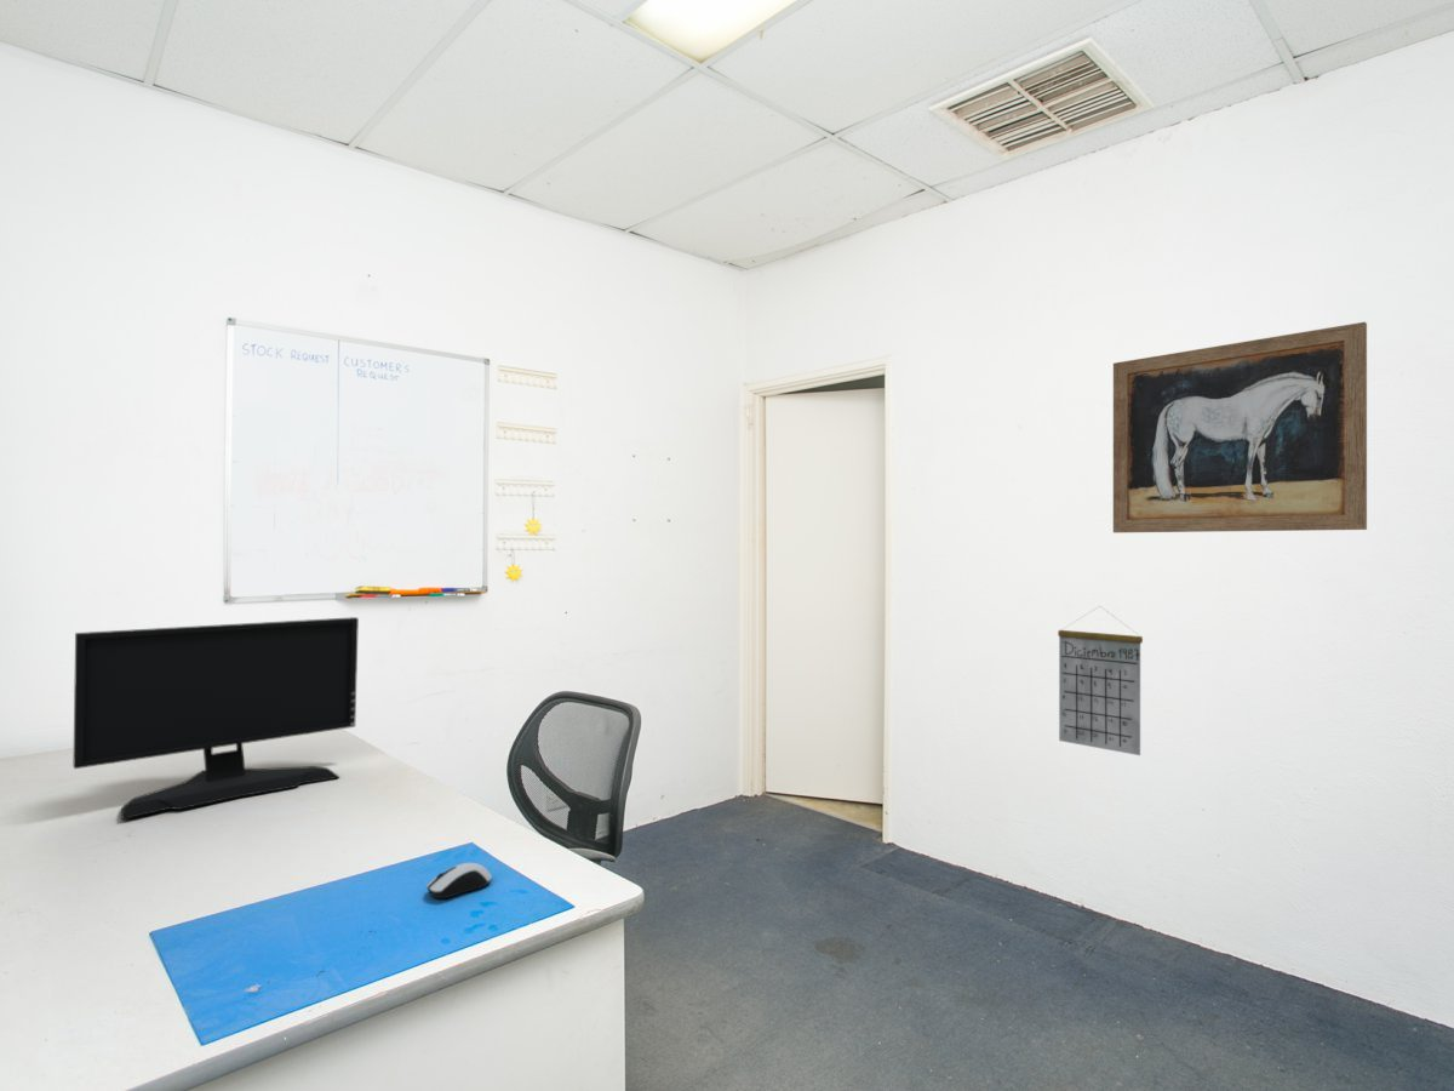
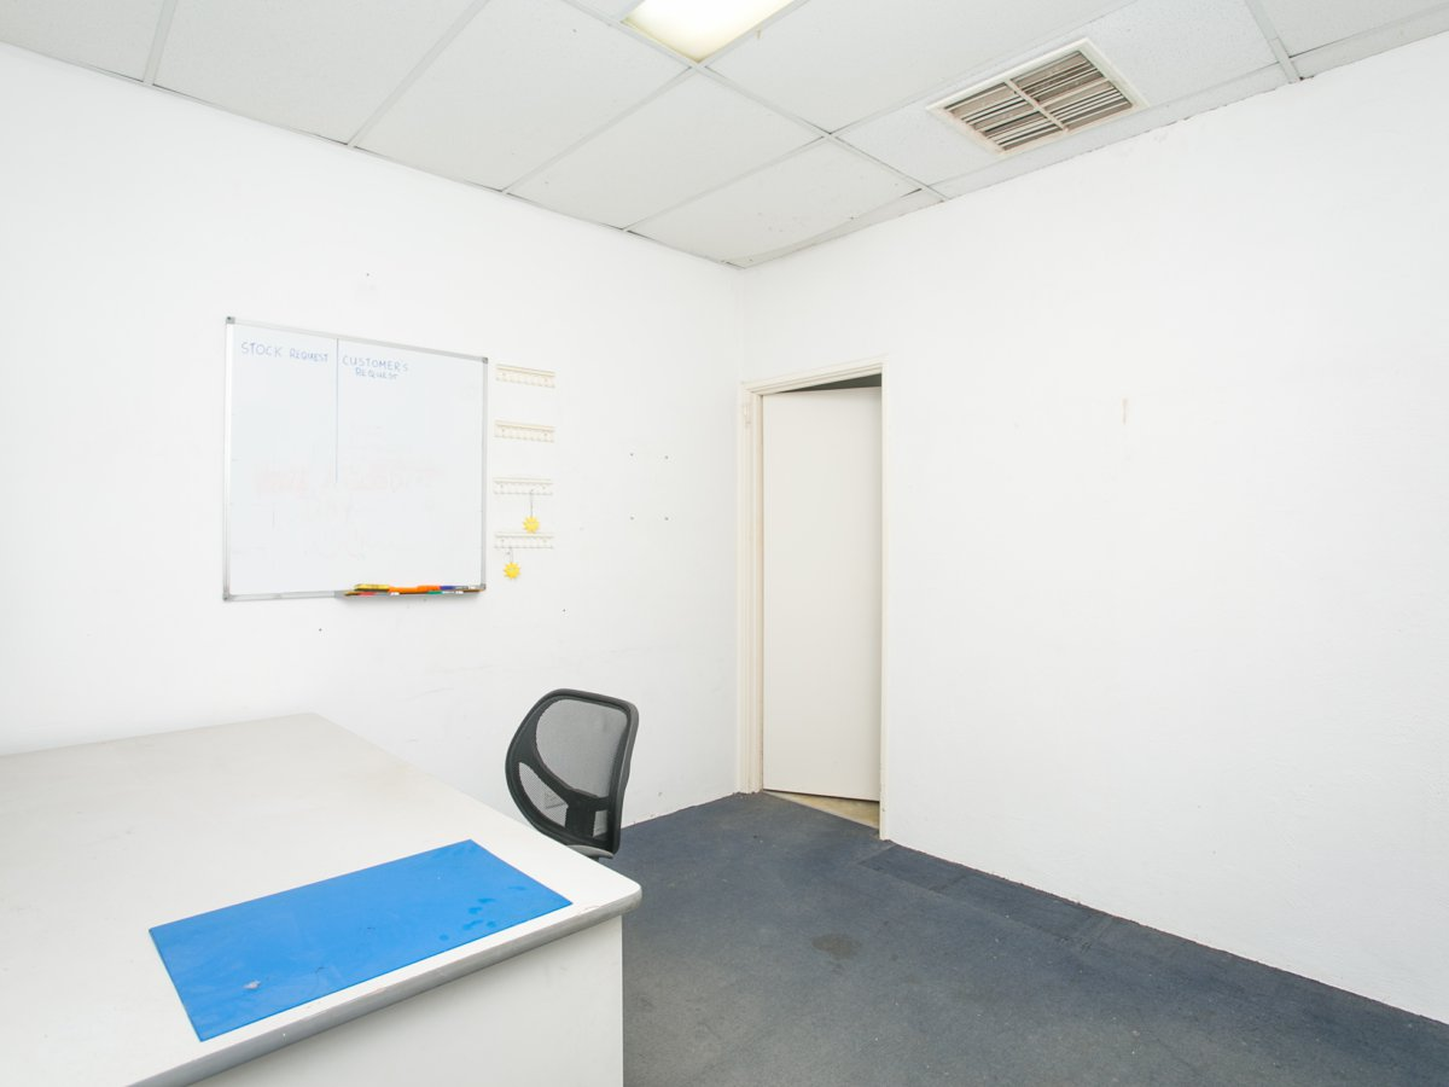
- computer mouse (459, 876)
- wall art (1227, 438)
- calendar (1098, 676)
- computer monitor (227, 704)
